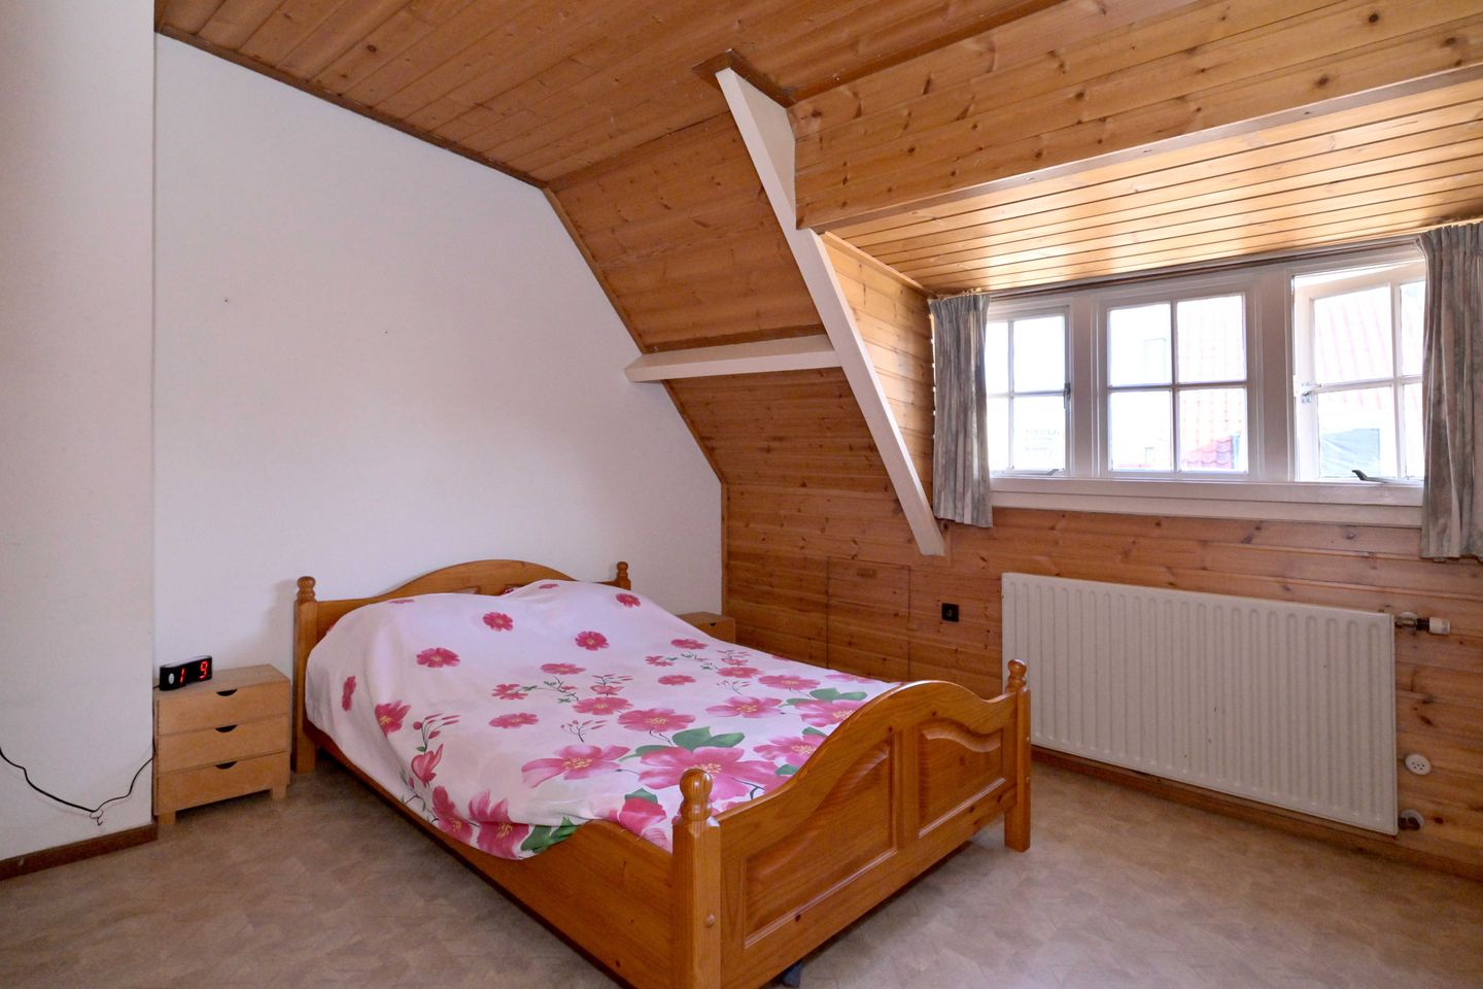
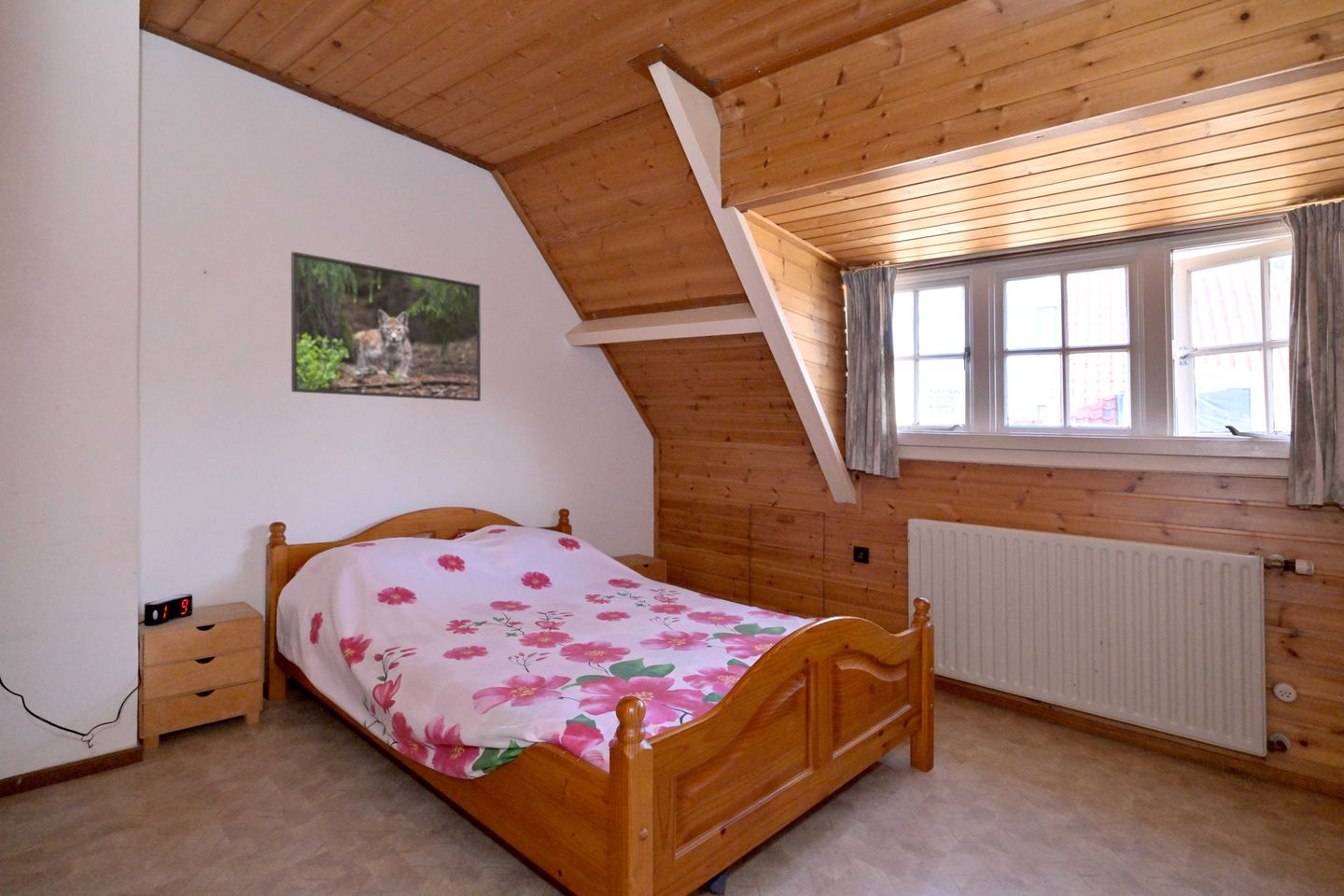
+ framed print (394, 333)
